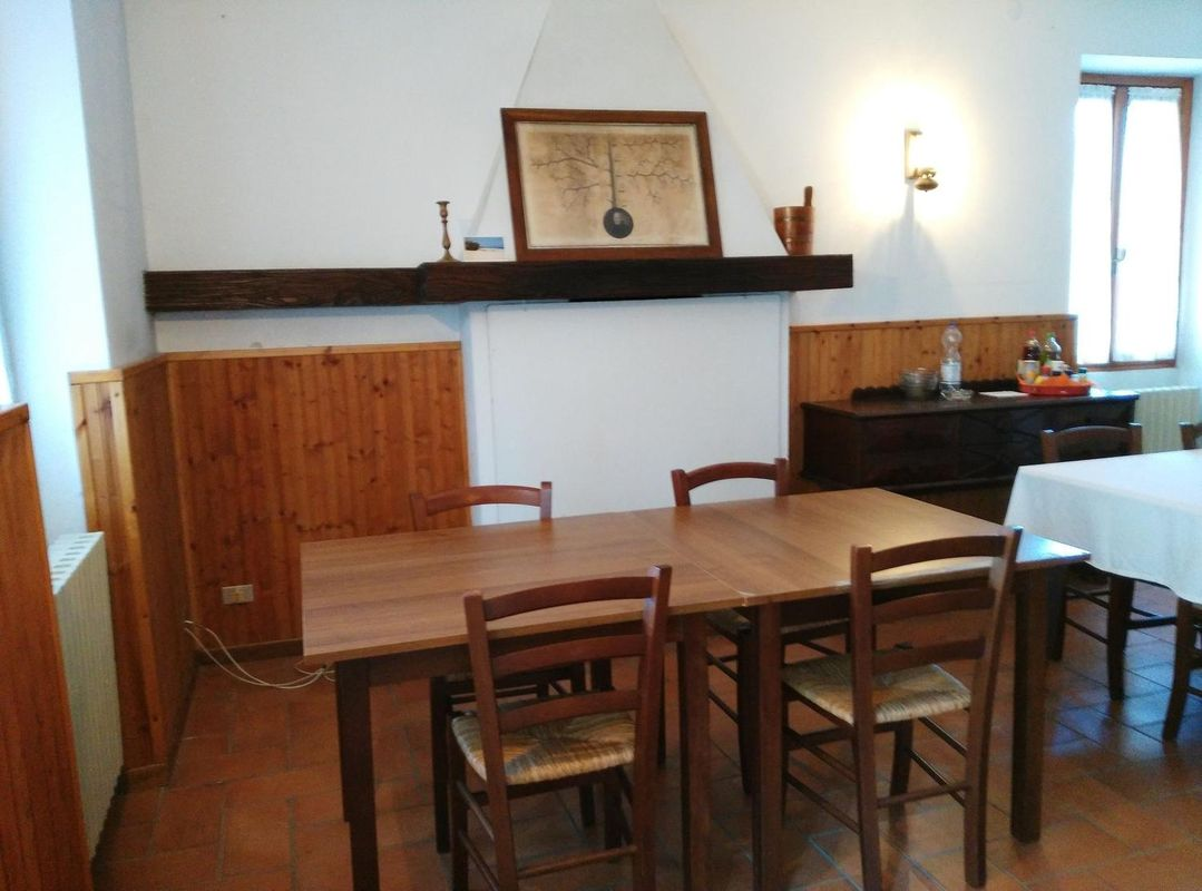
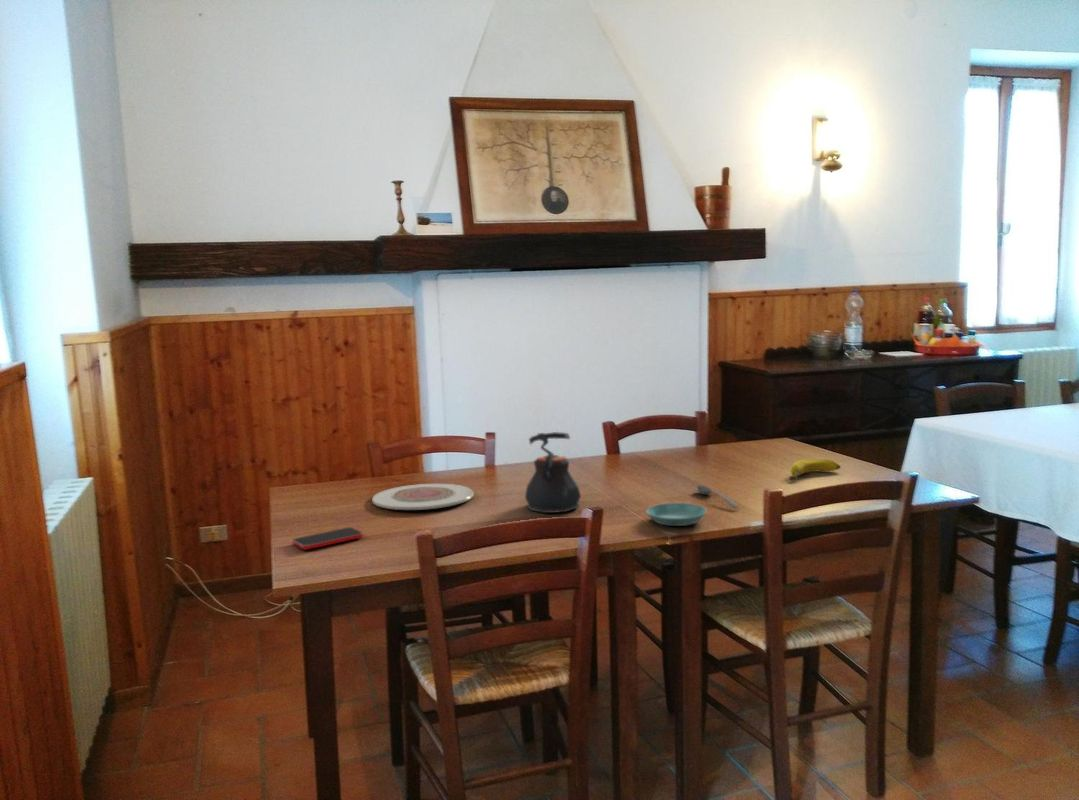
+ soupspoon (716, 493)
+ smartphone (328, 538)
+ saucer (676, 515)
+ banana (809, 467)
+ teapot (551, 469)
+ plate (423, 495)
